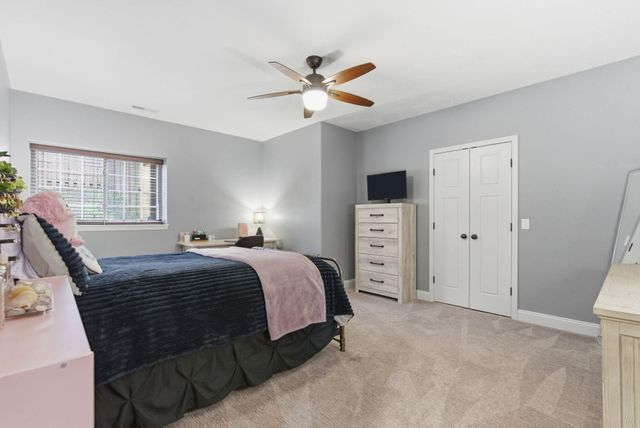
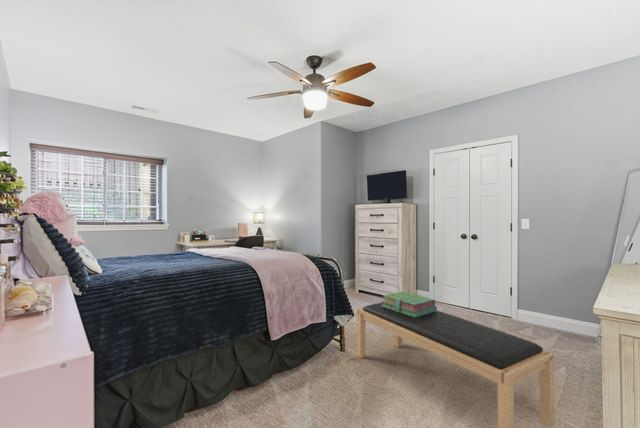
+ bench (436, 351)
+ stack of books (408, 302)
